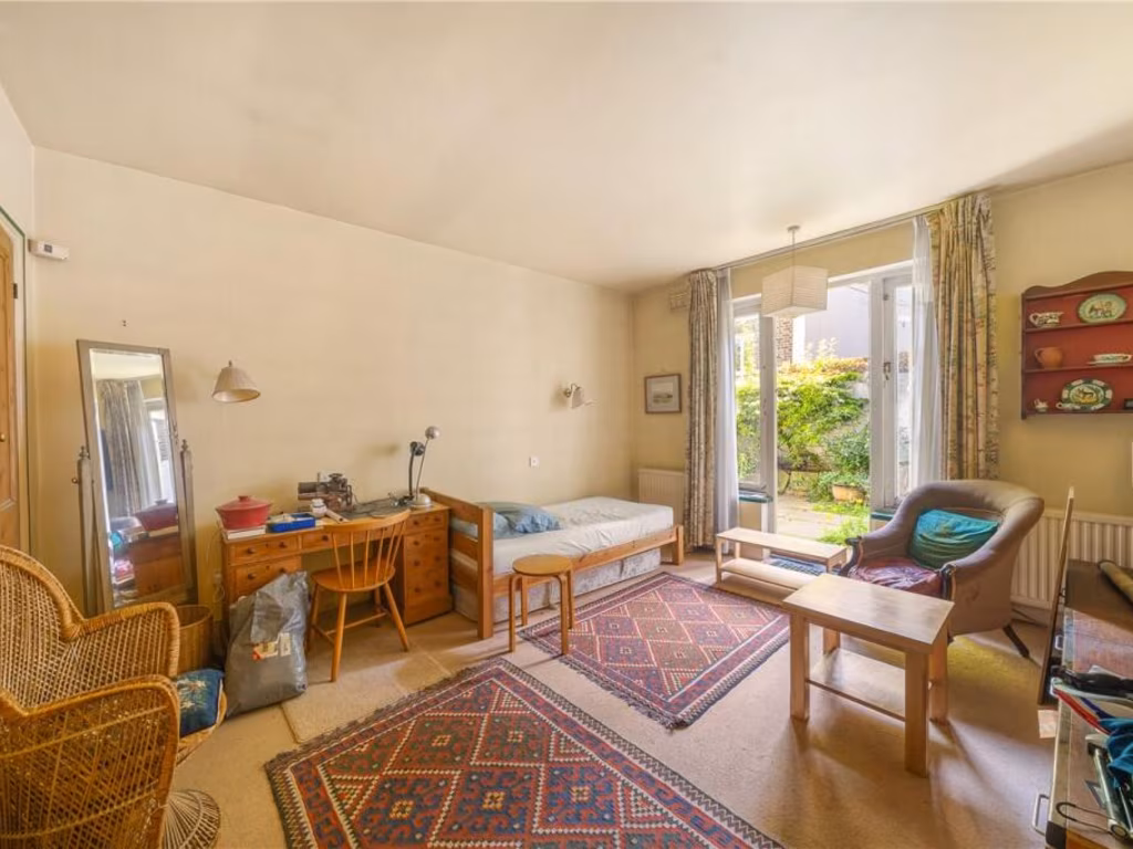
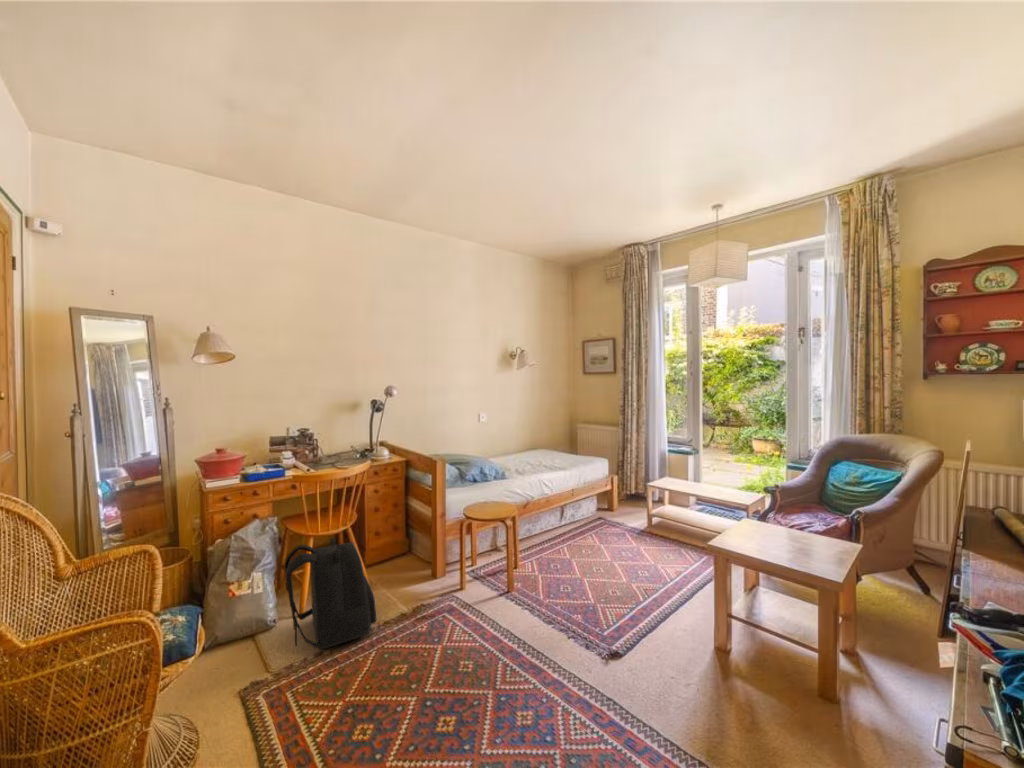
+ backpack (330, 588)
